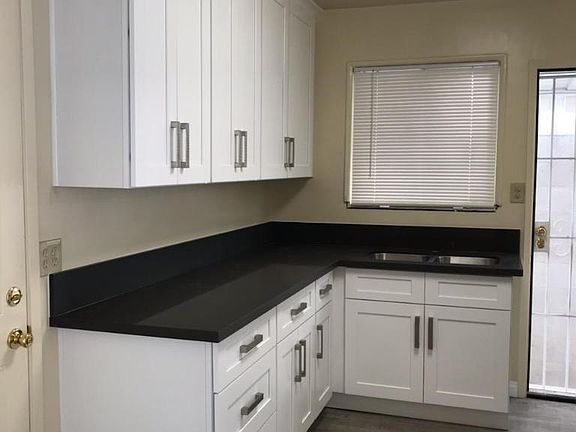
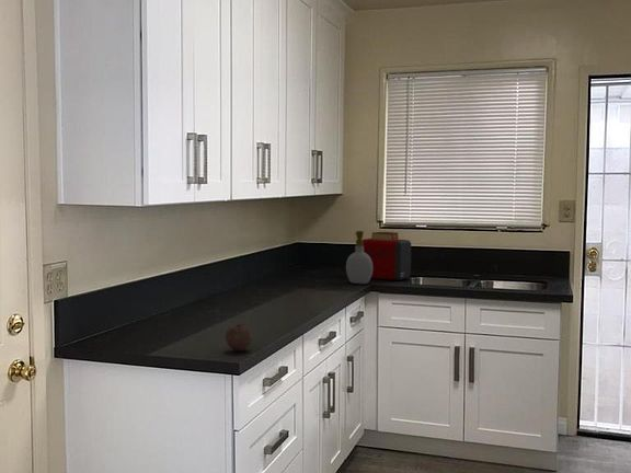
+ soap bottle (358, 256)
+ toaster (383, 254)
+ fruit (239, 337)
